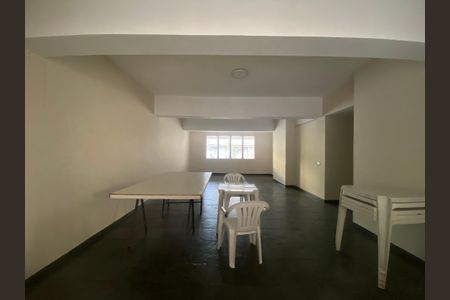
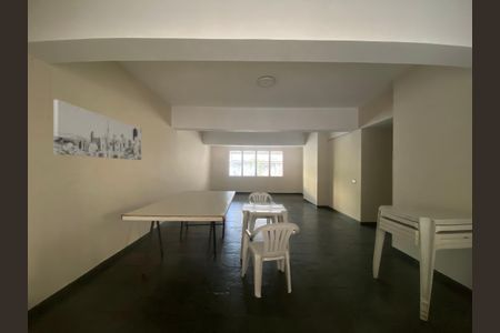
+ wall art (109, 138)
